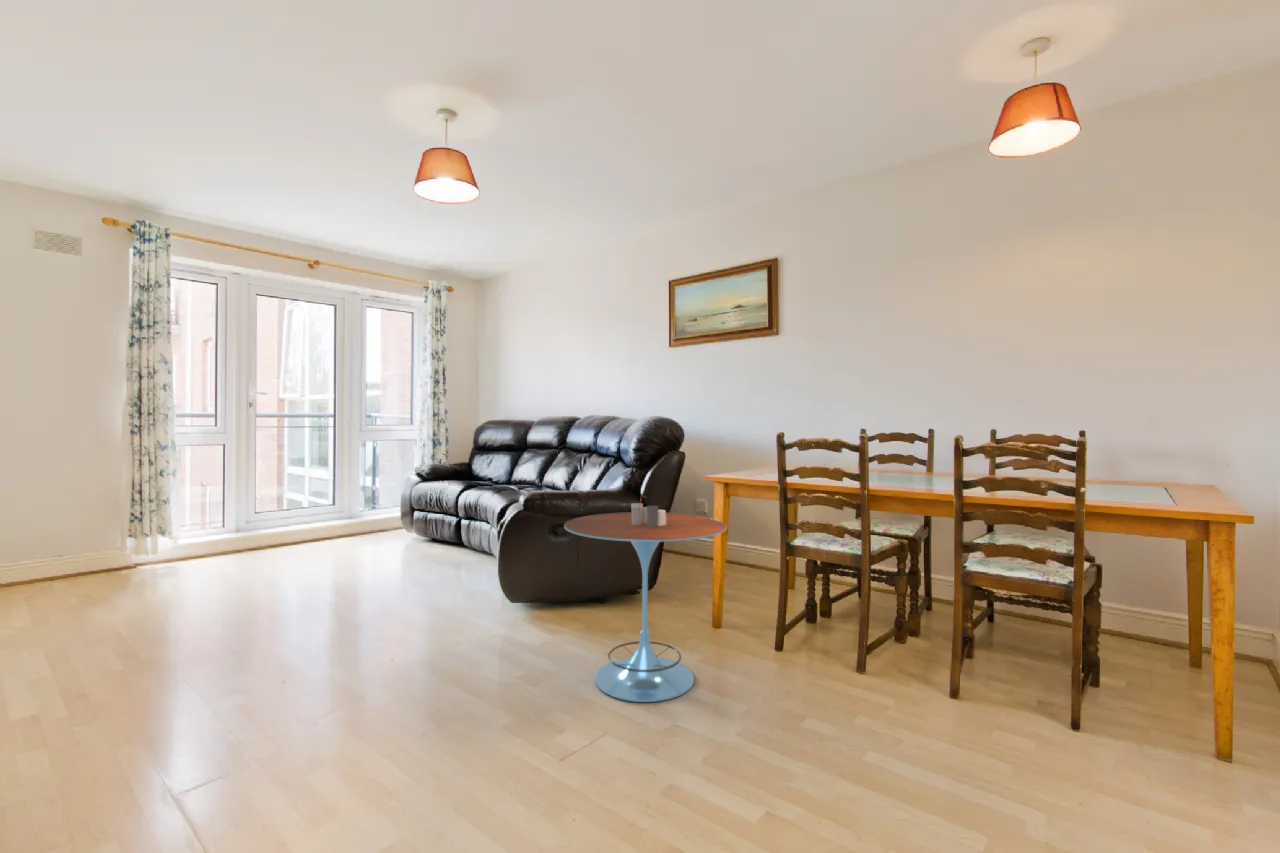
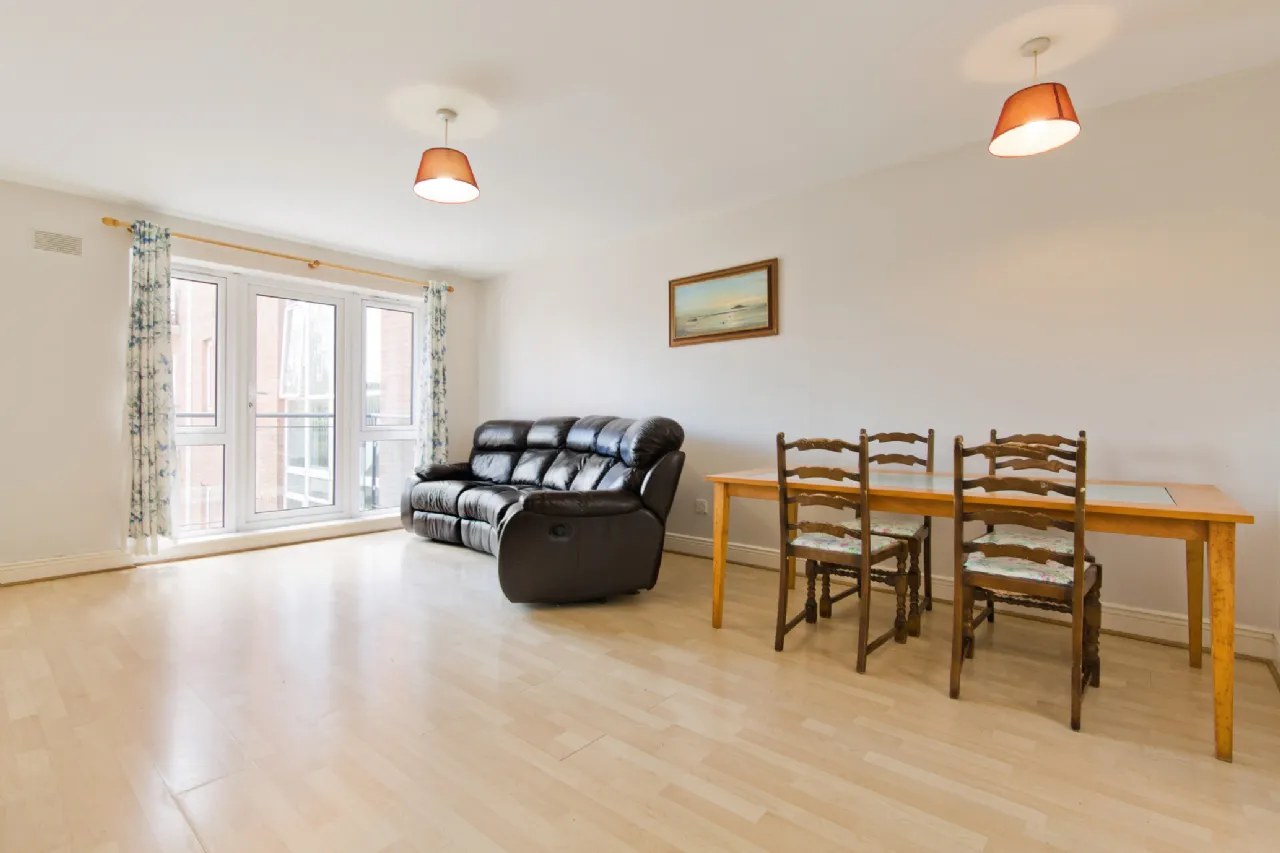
- side table (645, 586)
